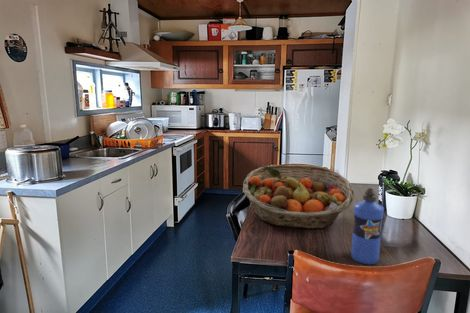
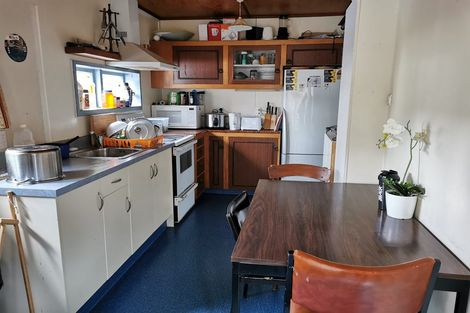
- fruit basket (296, 194)
- water bottle (367, 224)
